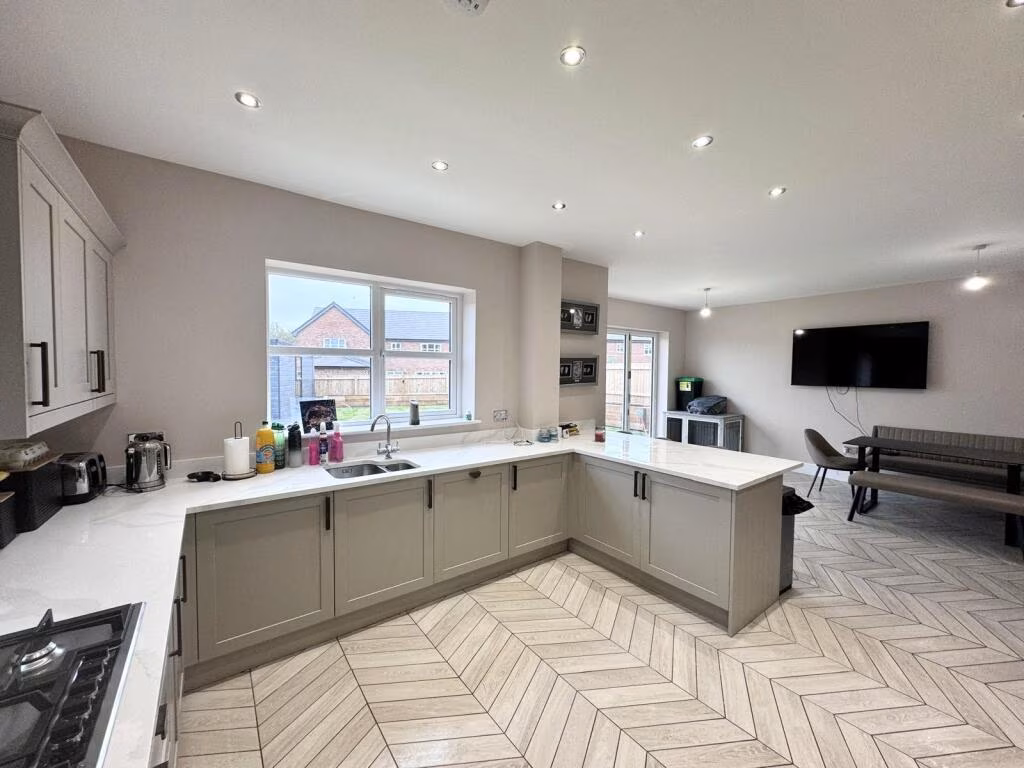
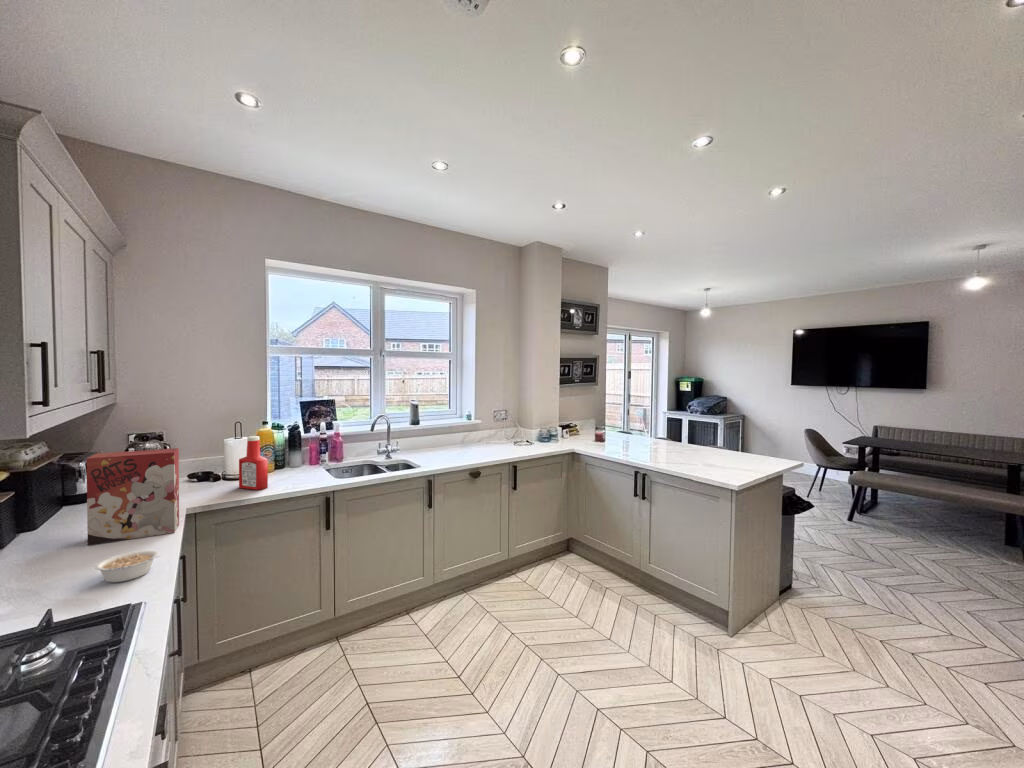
+ legume (130, 565)
+ cereal box (136, 493)
+ soap bottle (253, 462)
